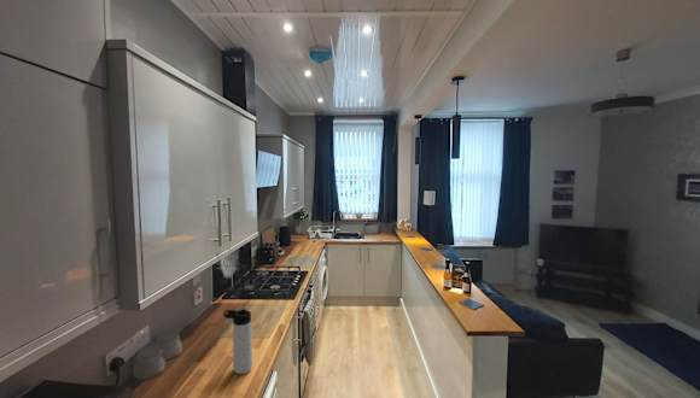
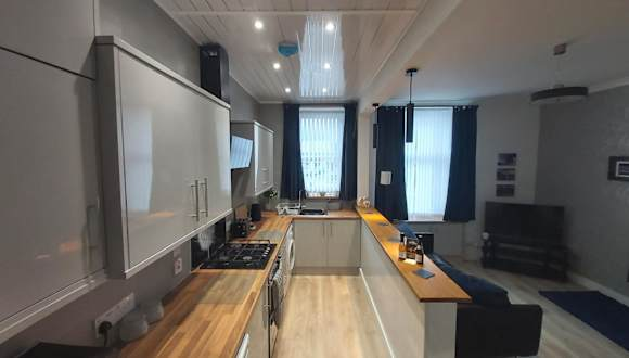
- thermos bottle (238, 340)
